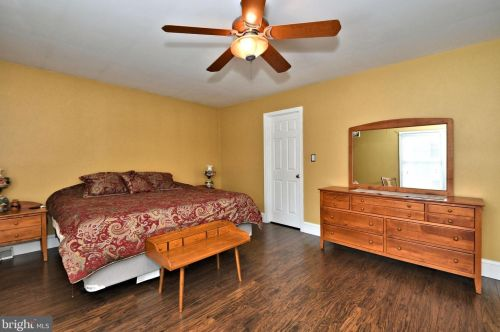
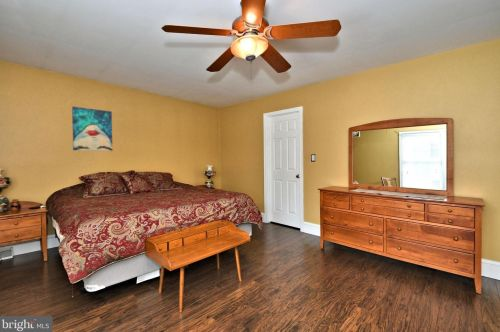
+ wall art (93, 130)
